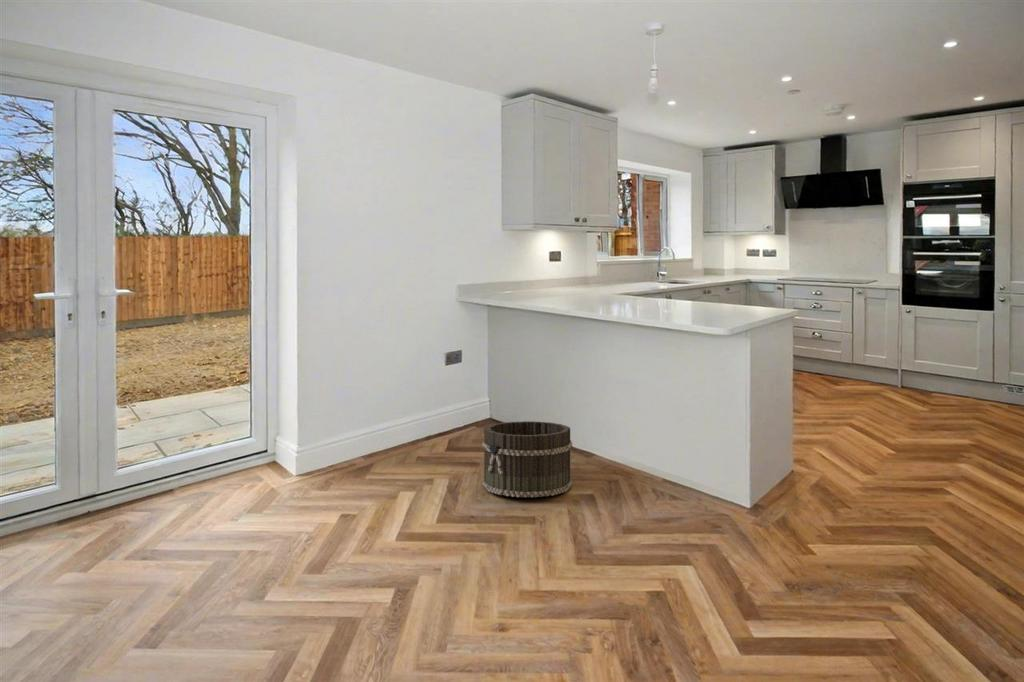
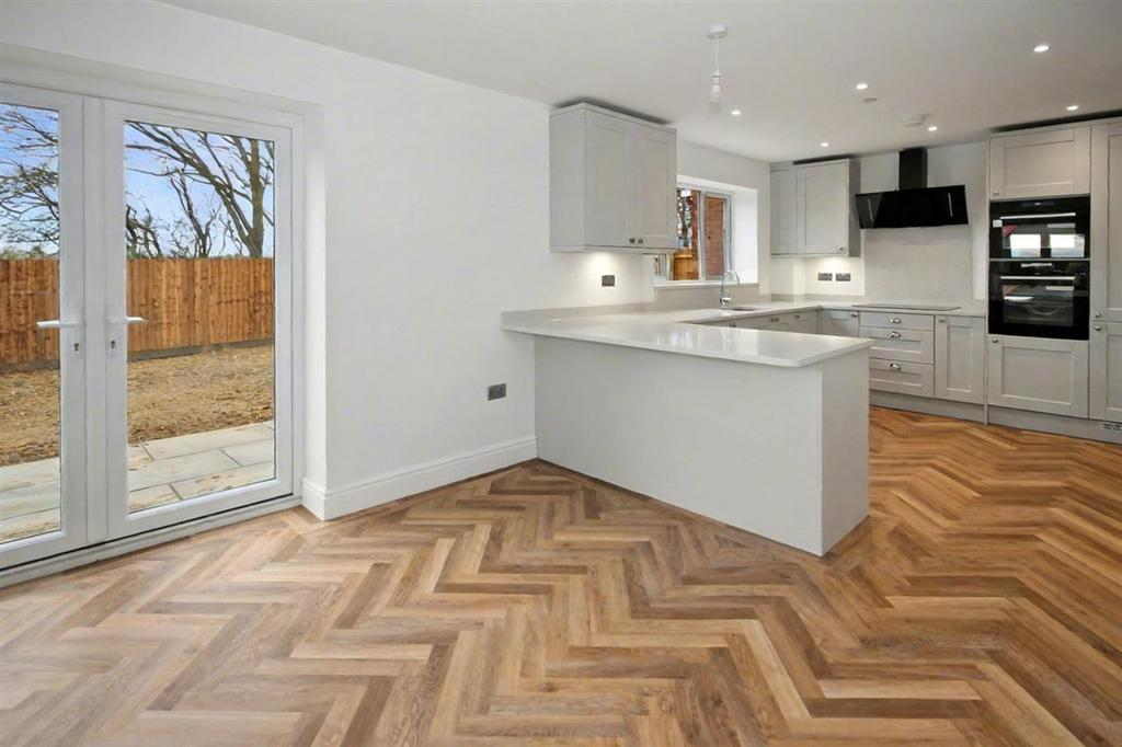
- bucket (526, 456)
